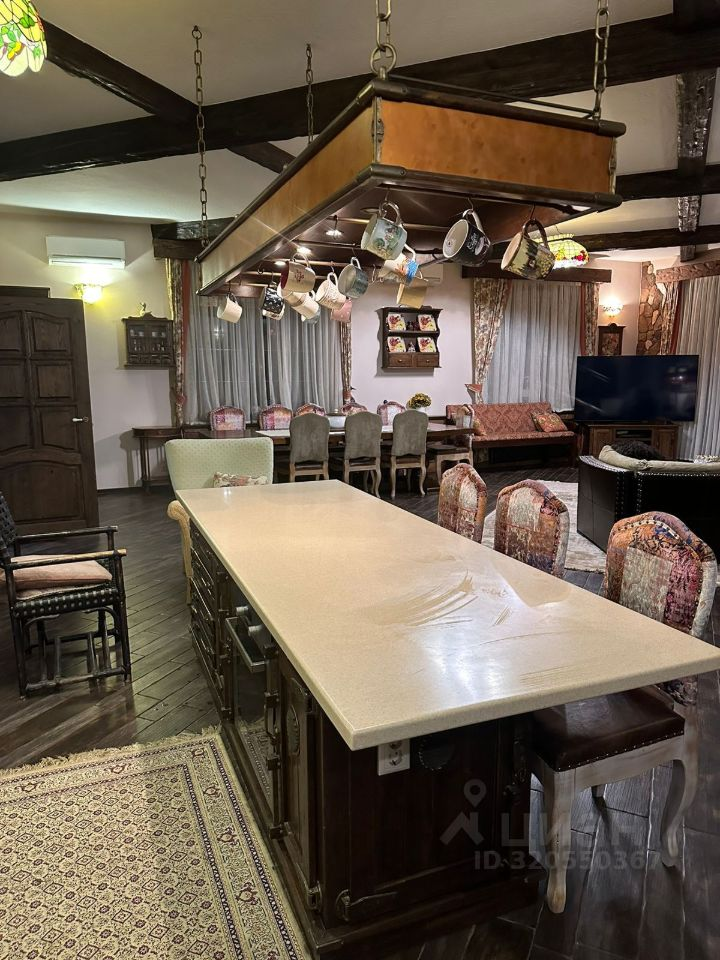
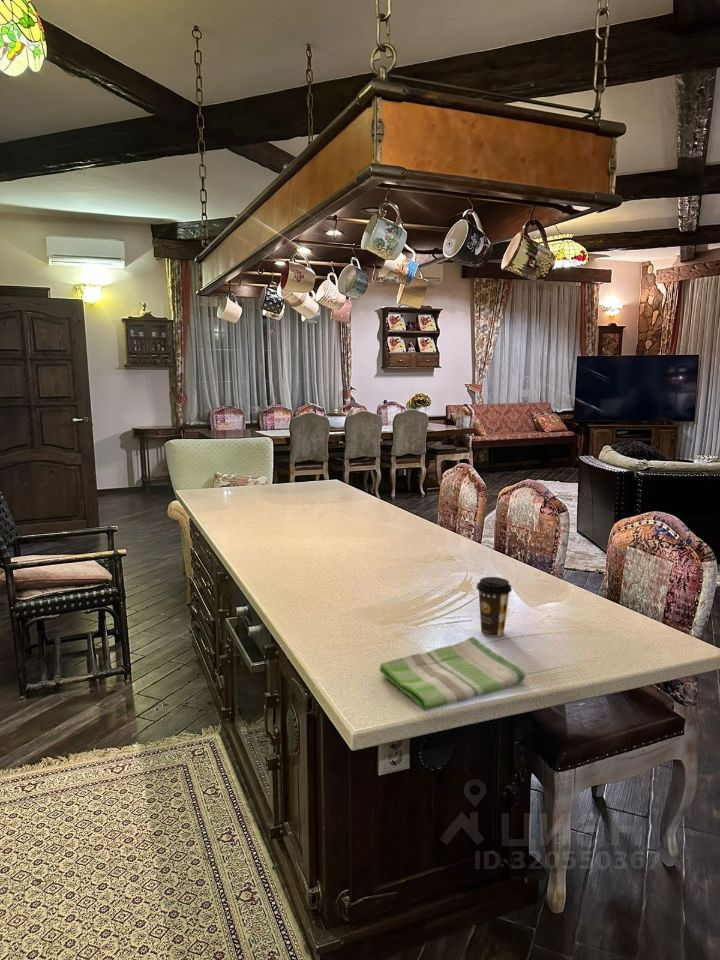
+ coffee cup (493, 606)
+ dish towel (451, 669)
